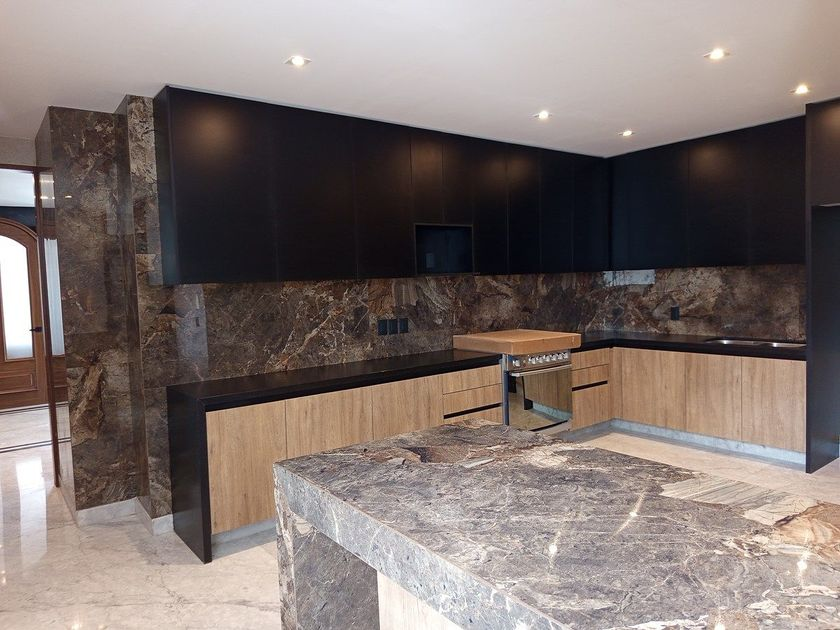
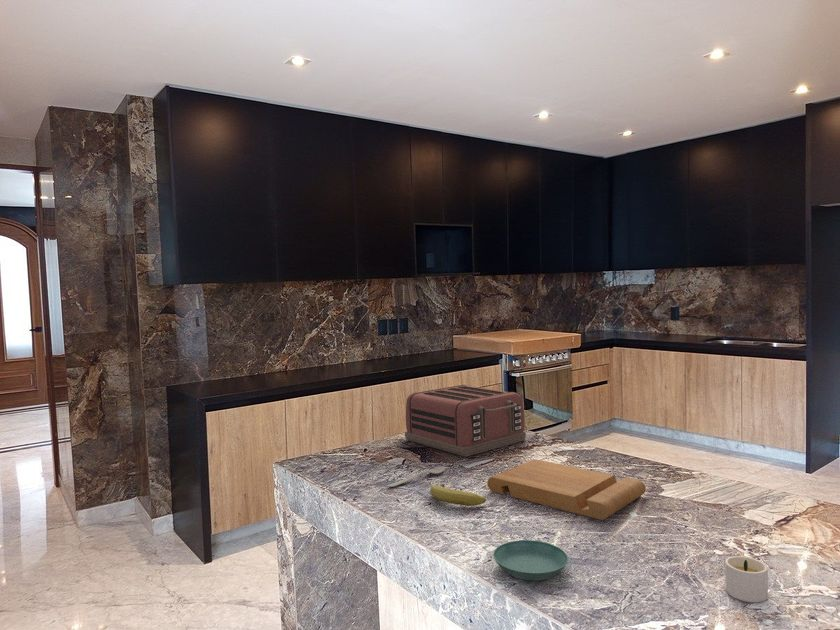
+ spoon (417, 475)
+ toaster (467, 417)
+ cutting board (564, 486)
+ saucer (530, 561)
+ fruit (452, 492)
+ candle (756, 580)
